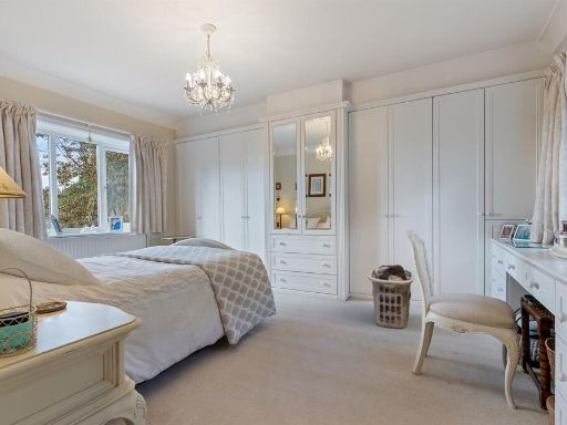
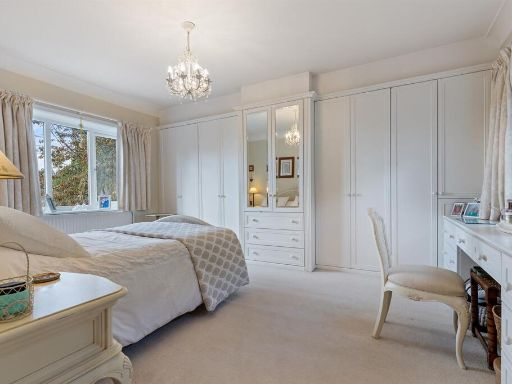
- clothes hamper (391, 292)
